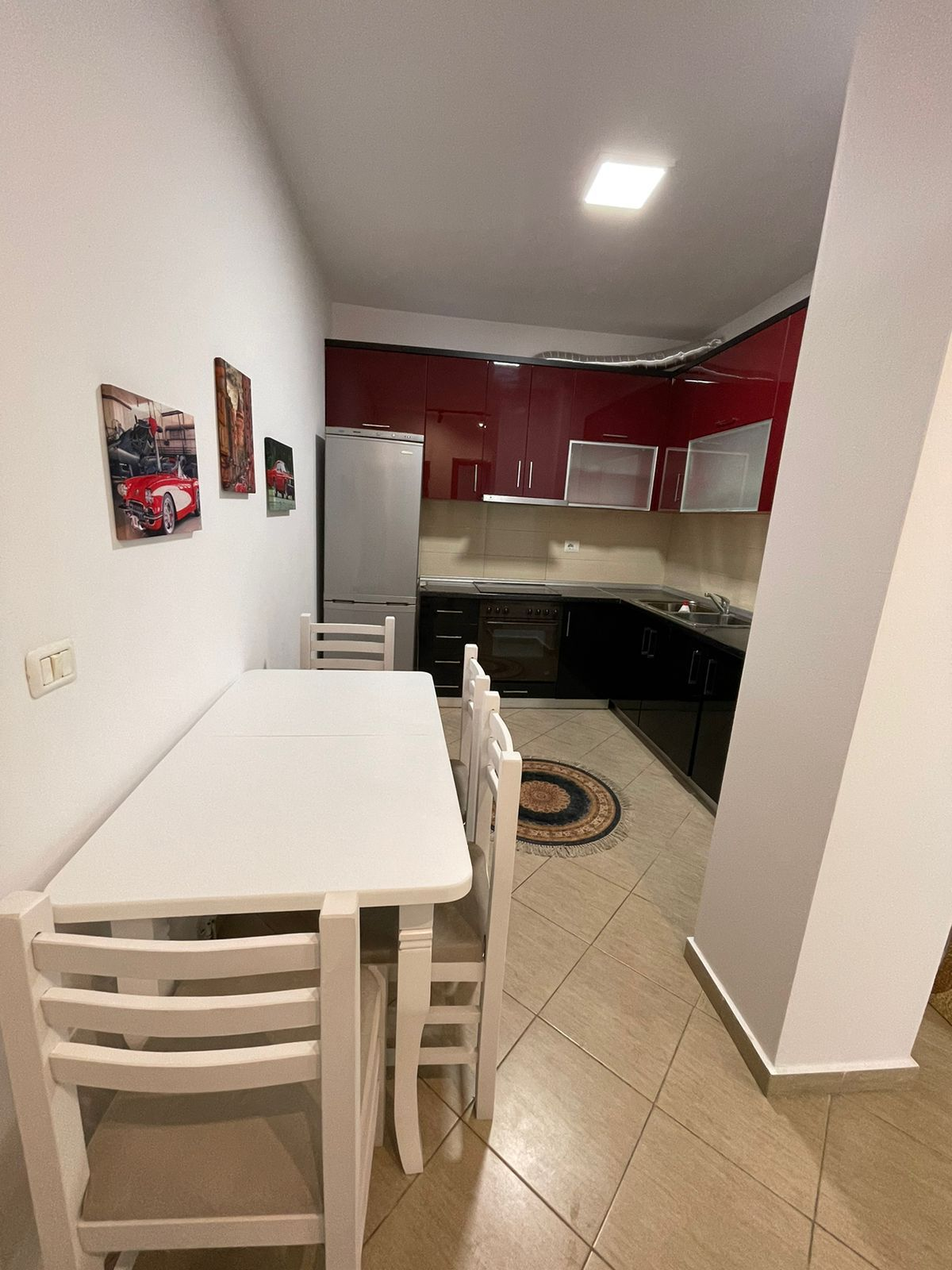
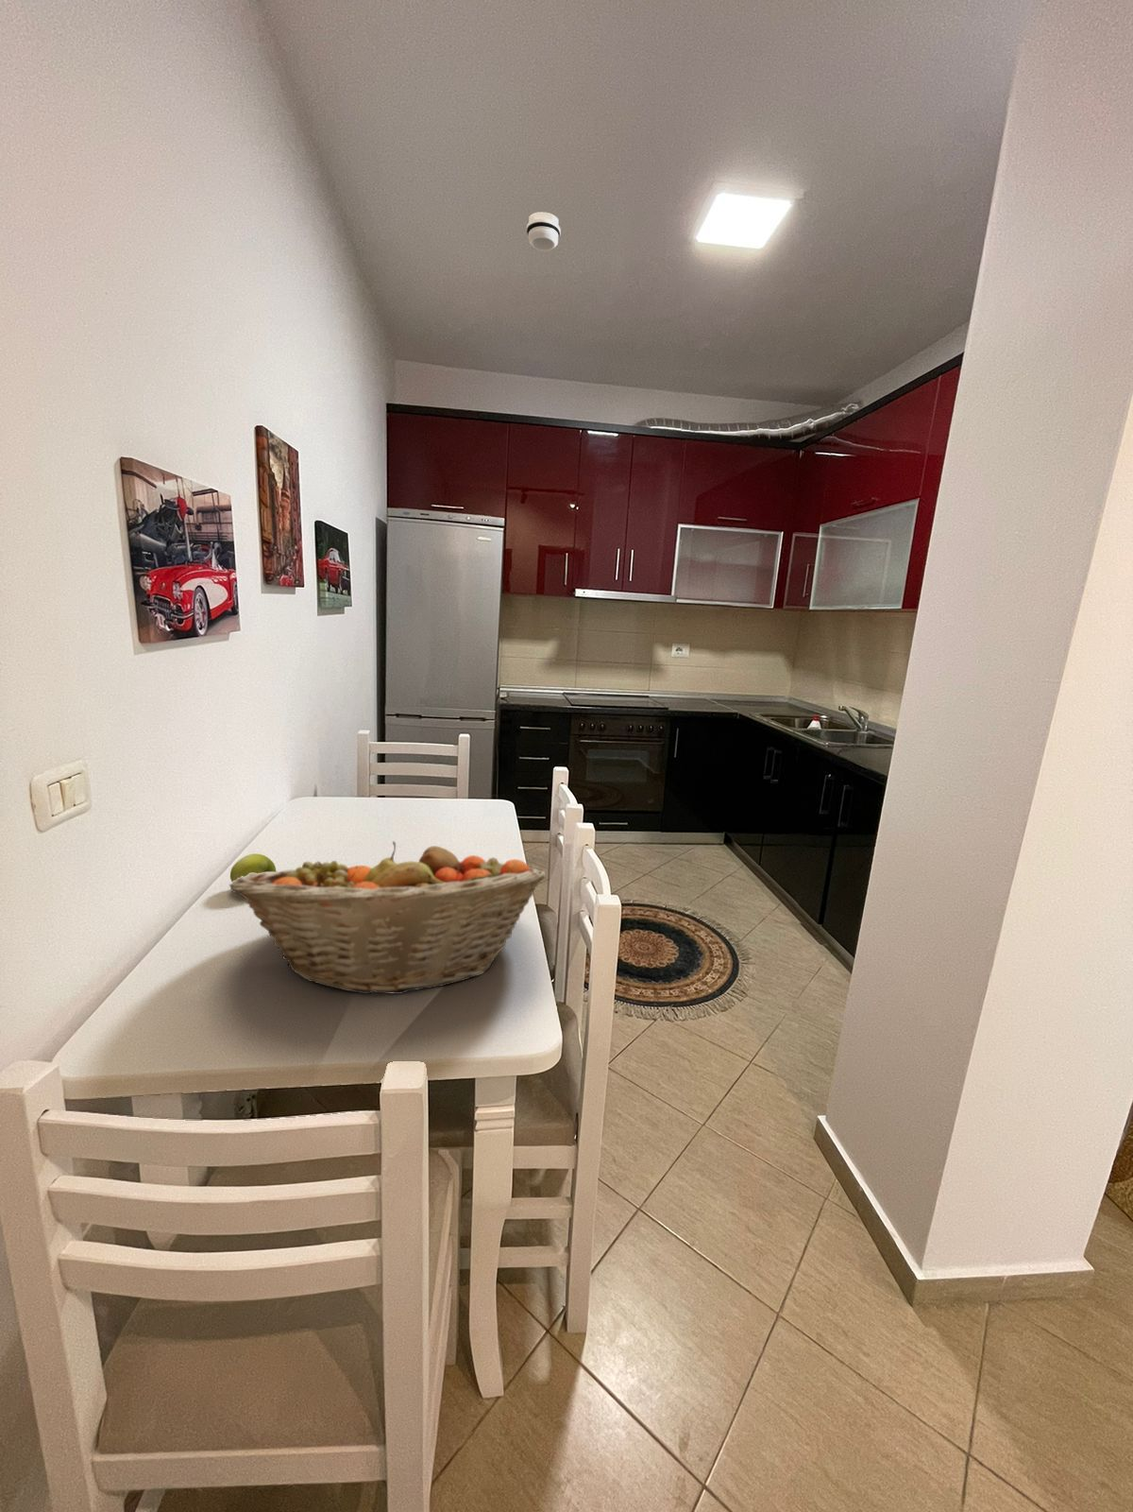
+ fruit basket (395, 899)
+ apple (253, 873)
+ smoke detector (543, 232)
